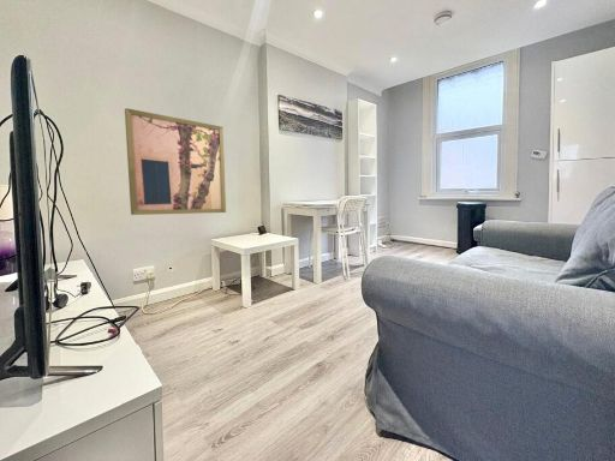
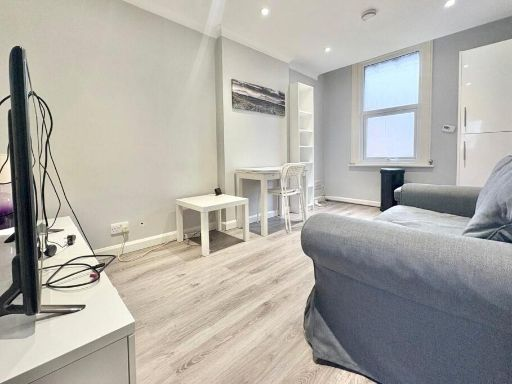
- wall art (180, 166)
